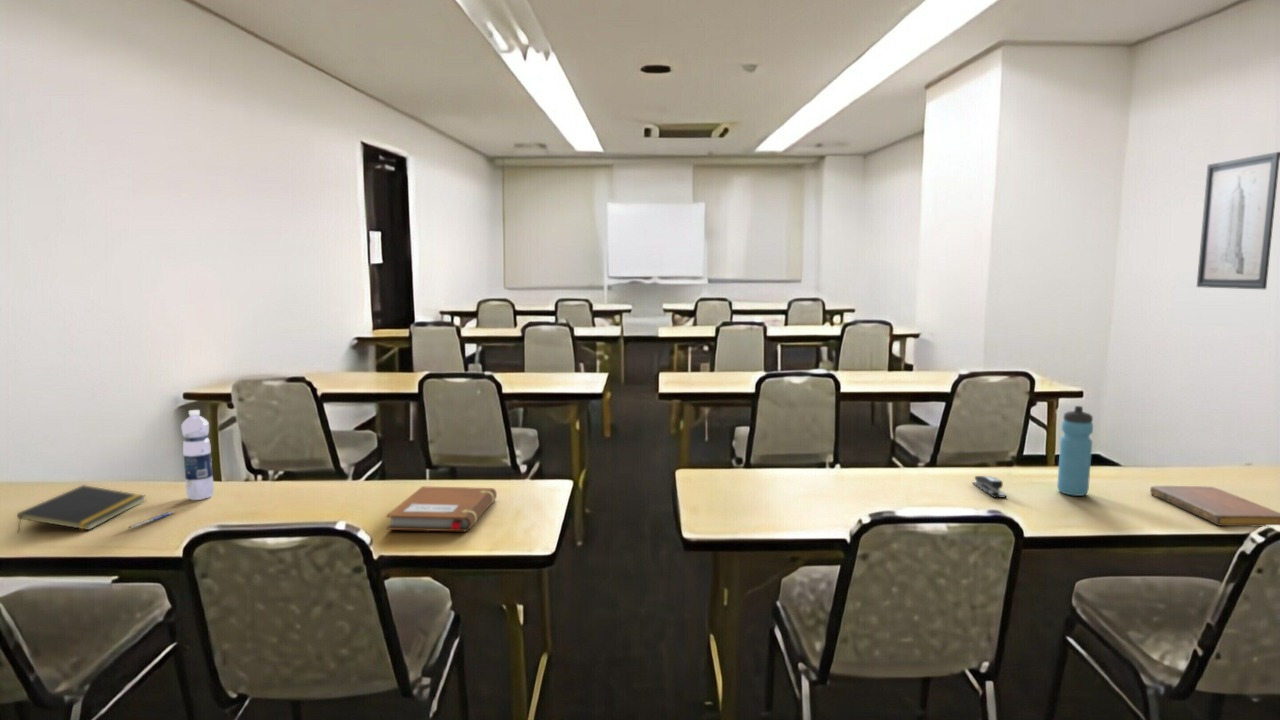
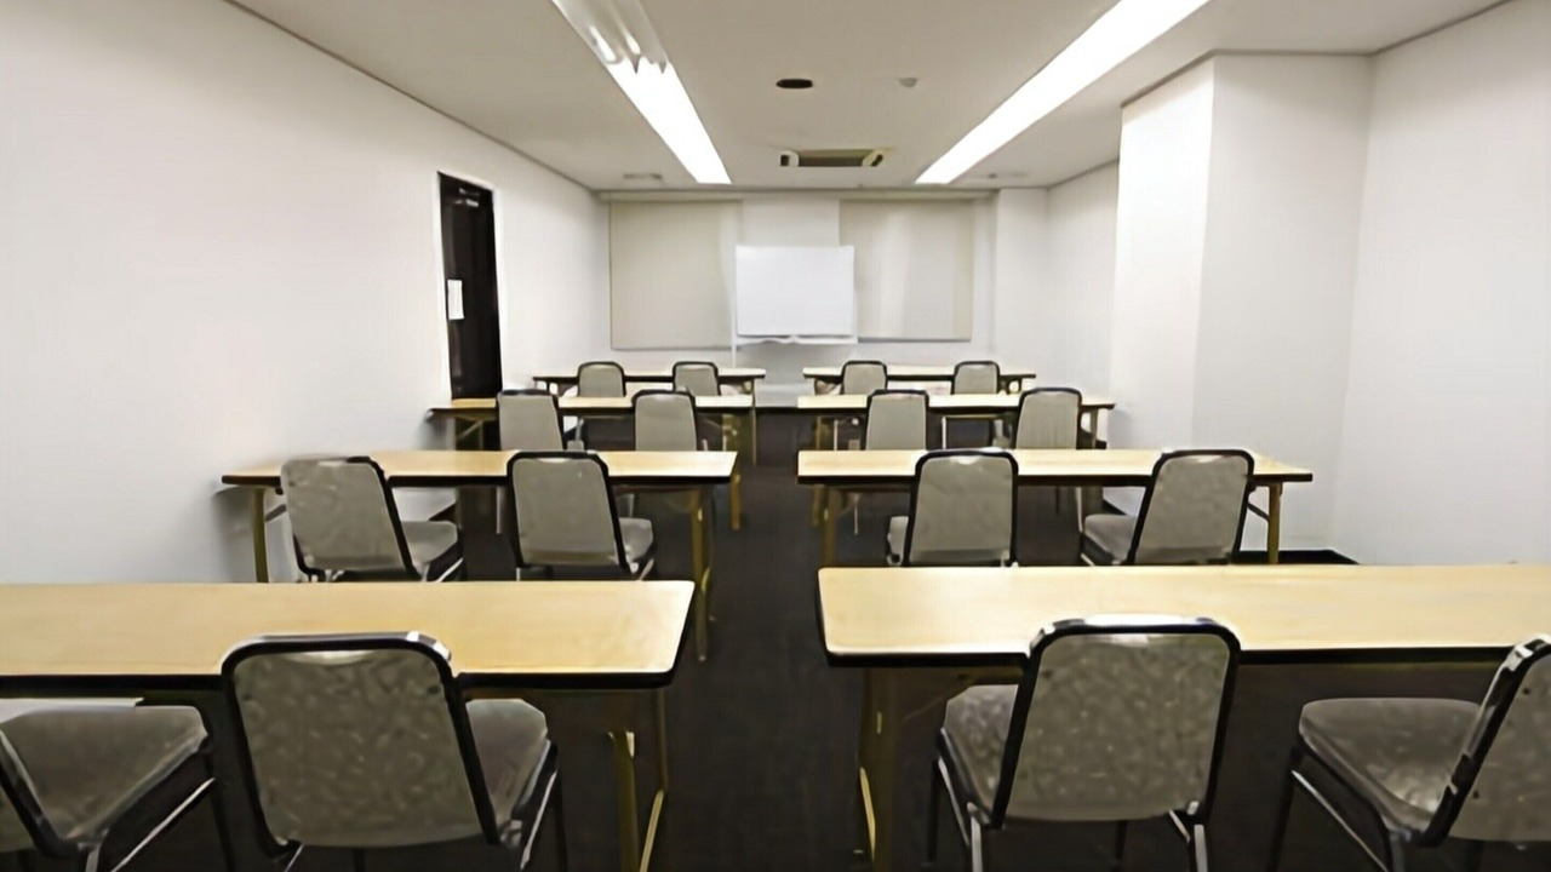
- notepad (85, 506)
- notebook (1215, 504)
- pen (151, 519)
- wall art (1235, 224)
- water bottle (197, 454)
- notebook (444, 508)
- water bottle (1075, 449)
- stapler (989, 483)
